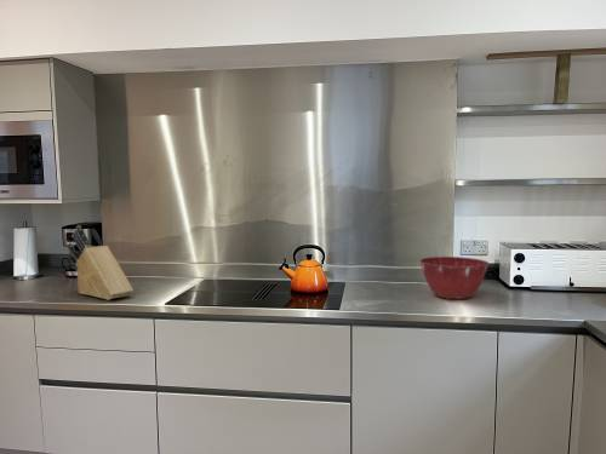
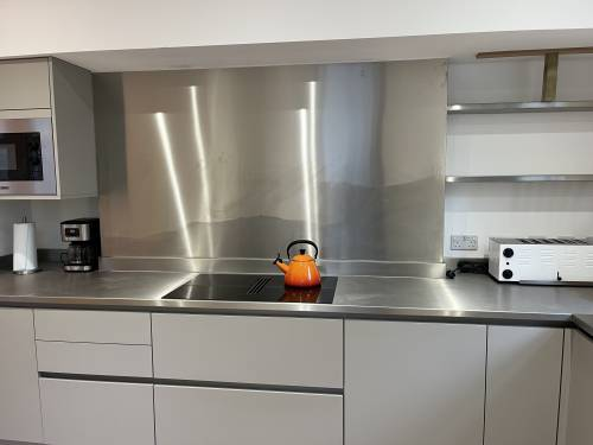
- knife block (98, 260)
- mixing bowl (452, 277)
